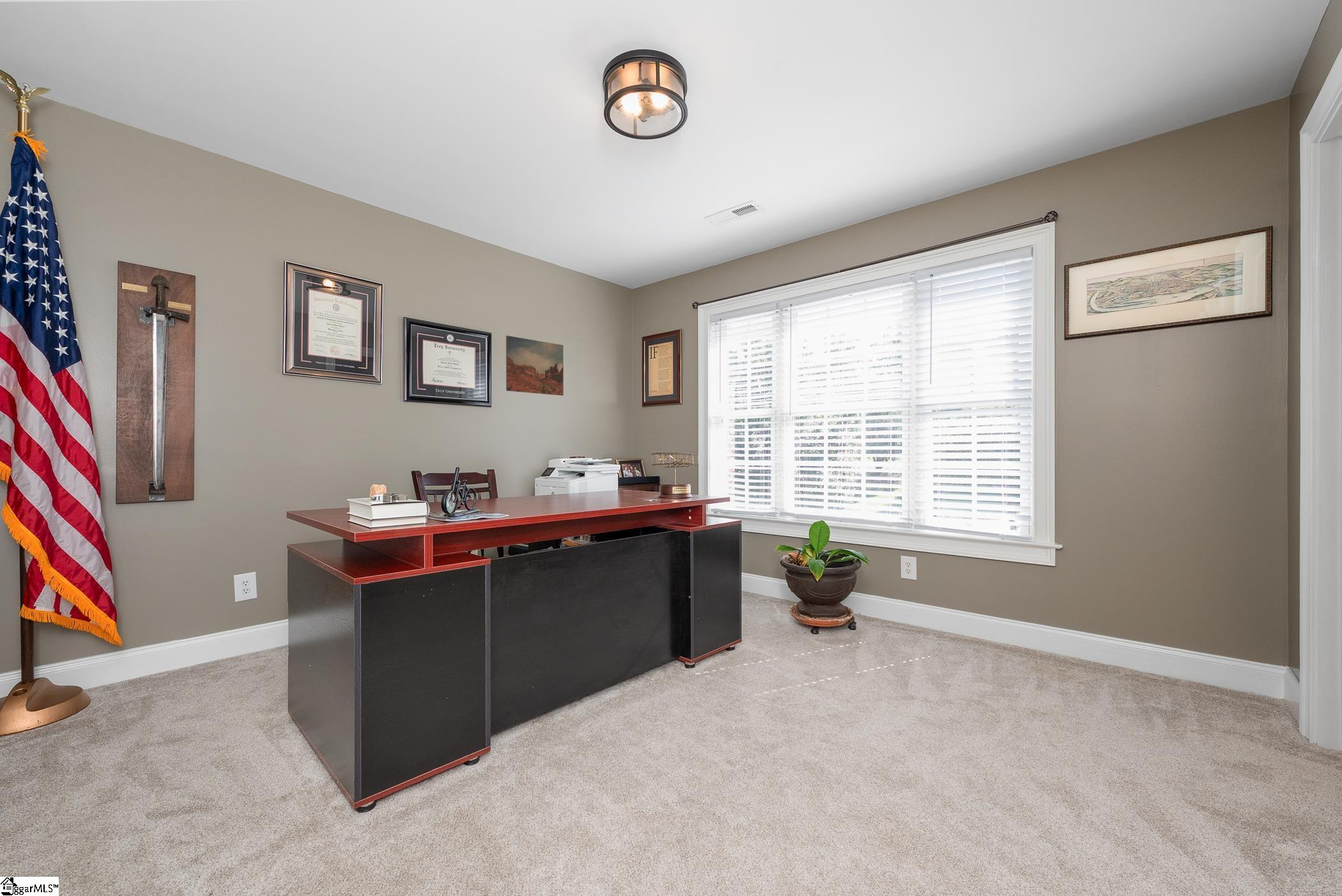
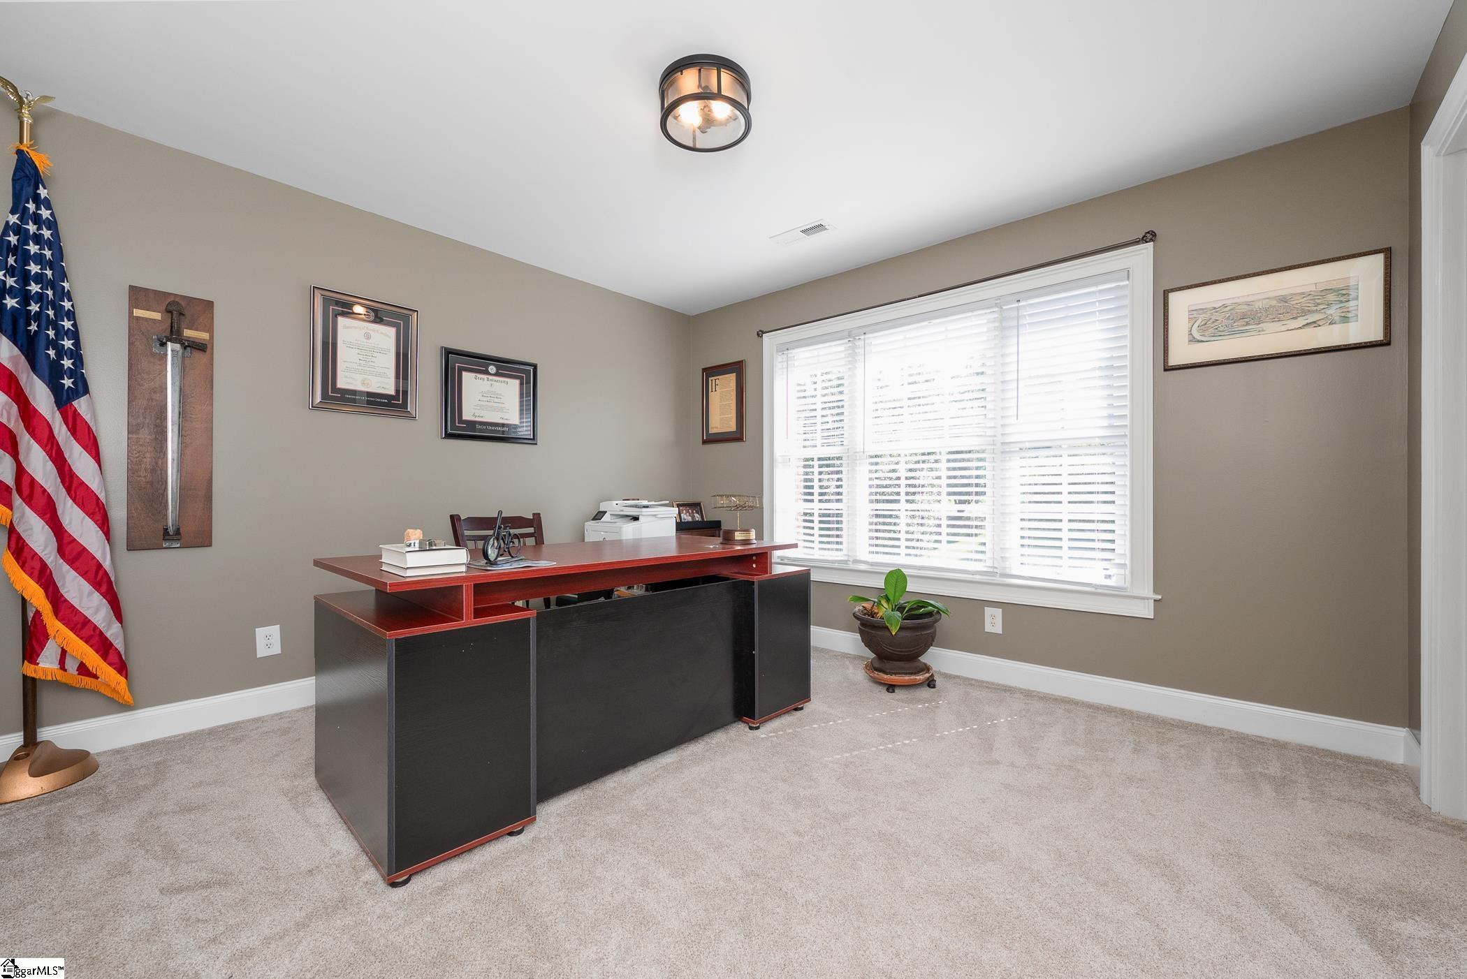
- wall art (536, 367)
